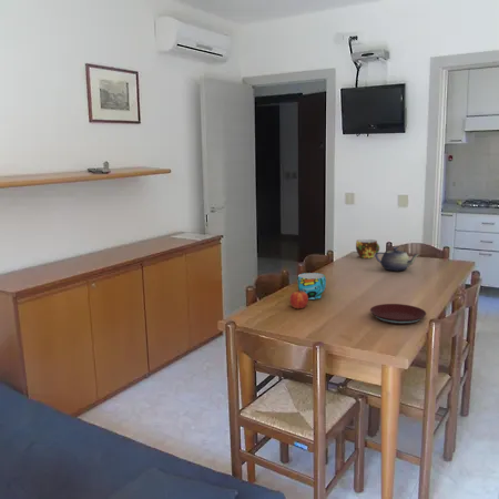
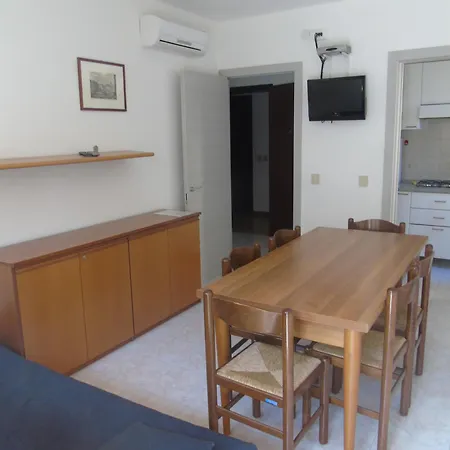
- cup (367, 248)
- teapot (396, 258)
- plate (397, 314)
- cup (312, 285)
- fruit (298, 298)
